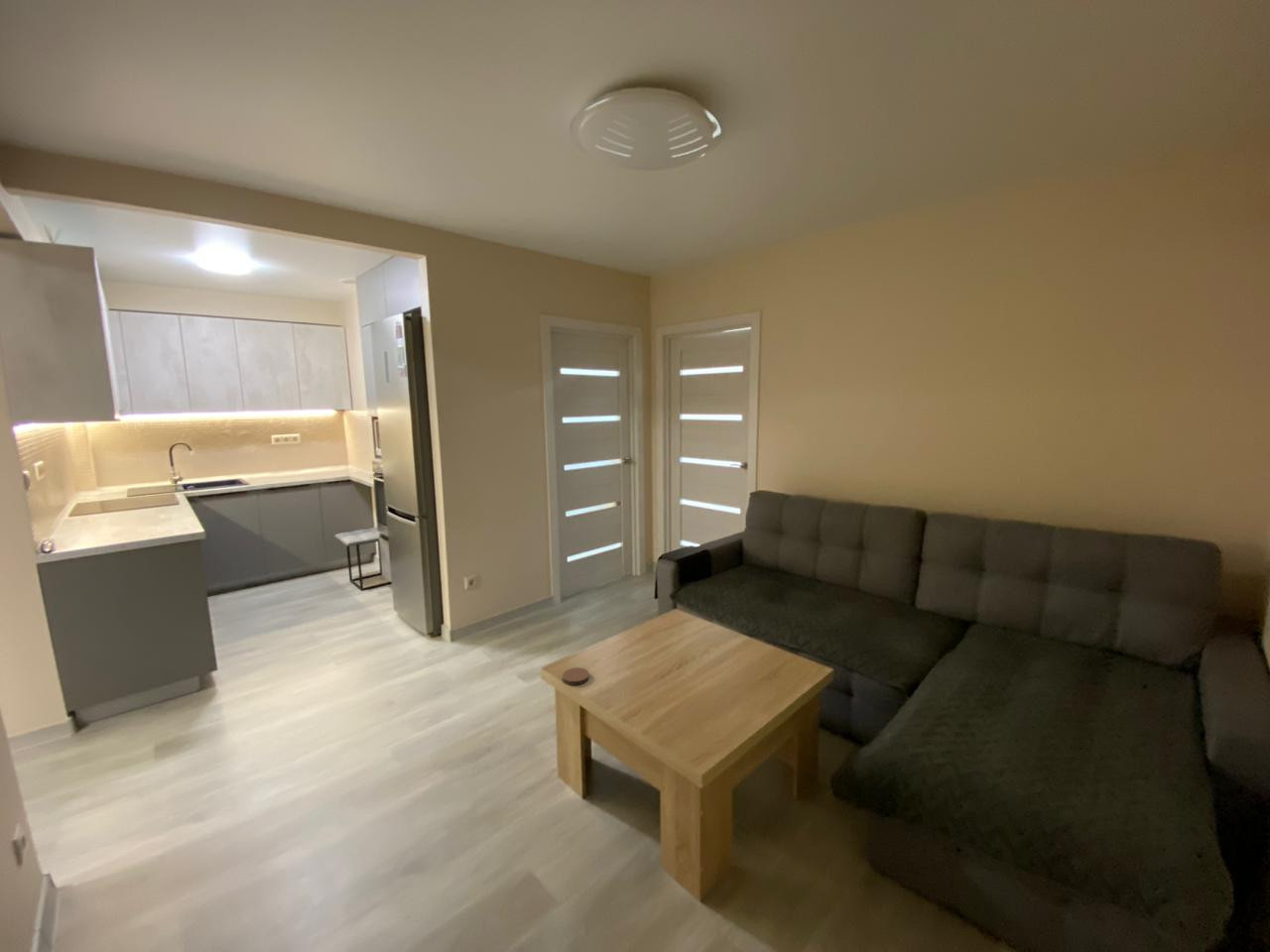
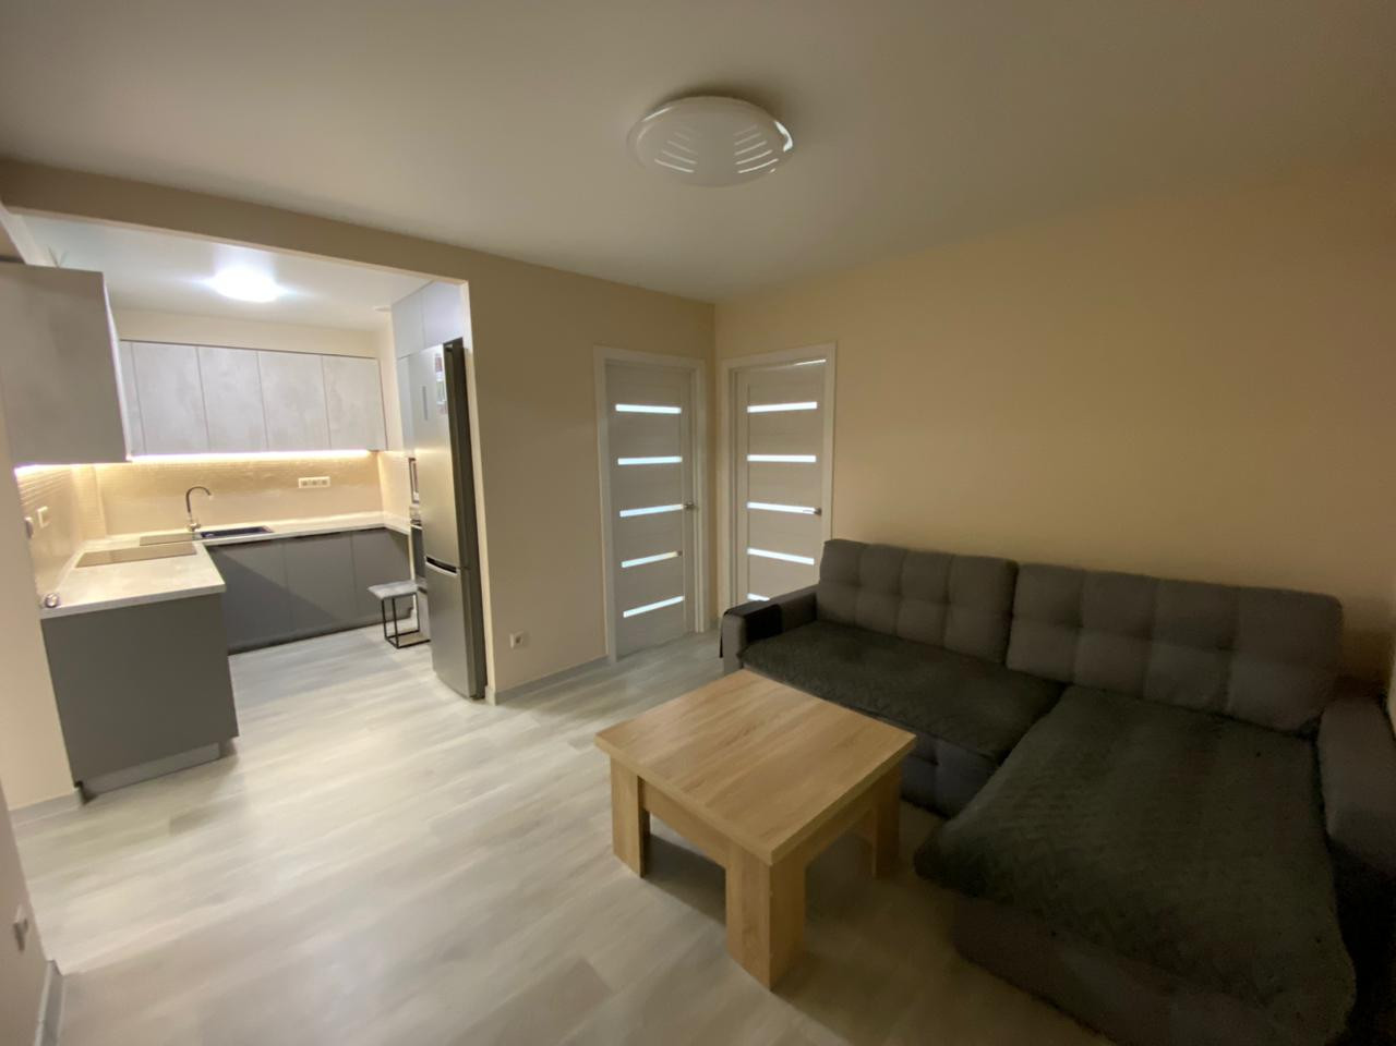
- coaster (575, 675)
